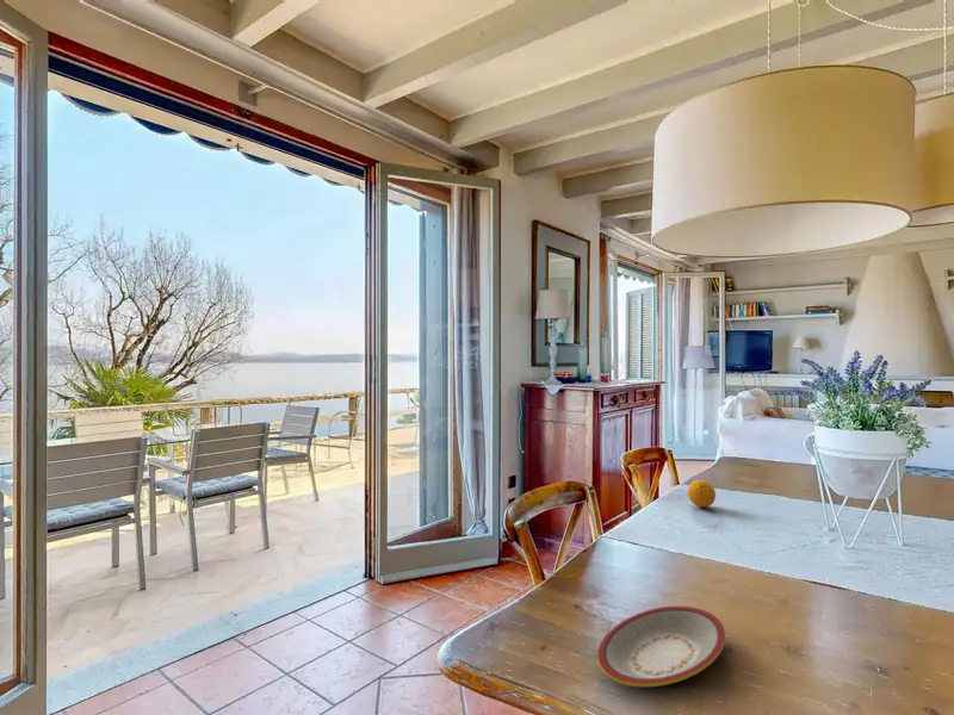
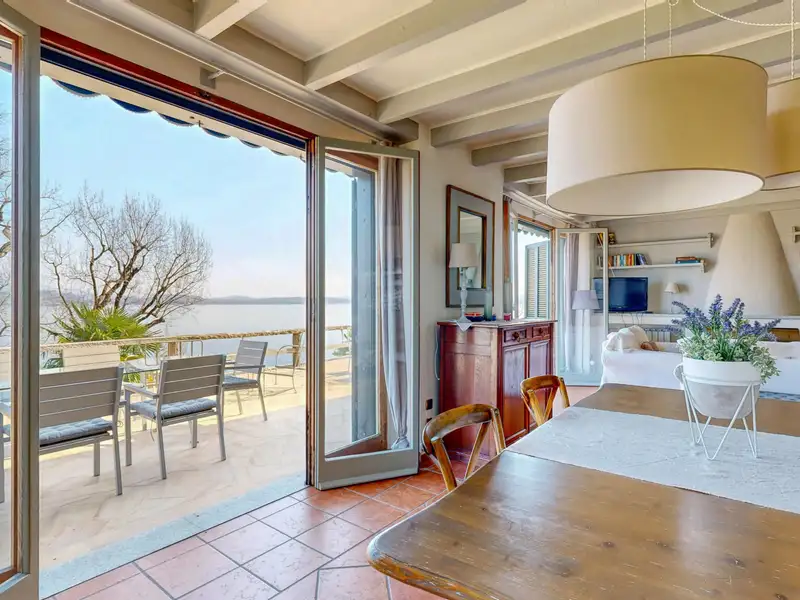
- fruit (701, 493)
- plate (663, 647)
